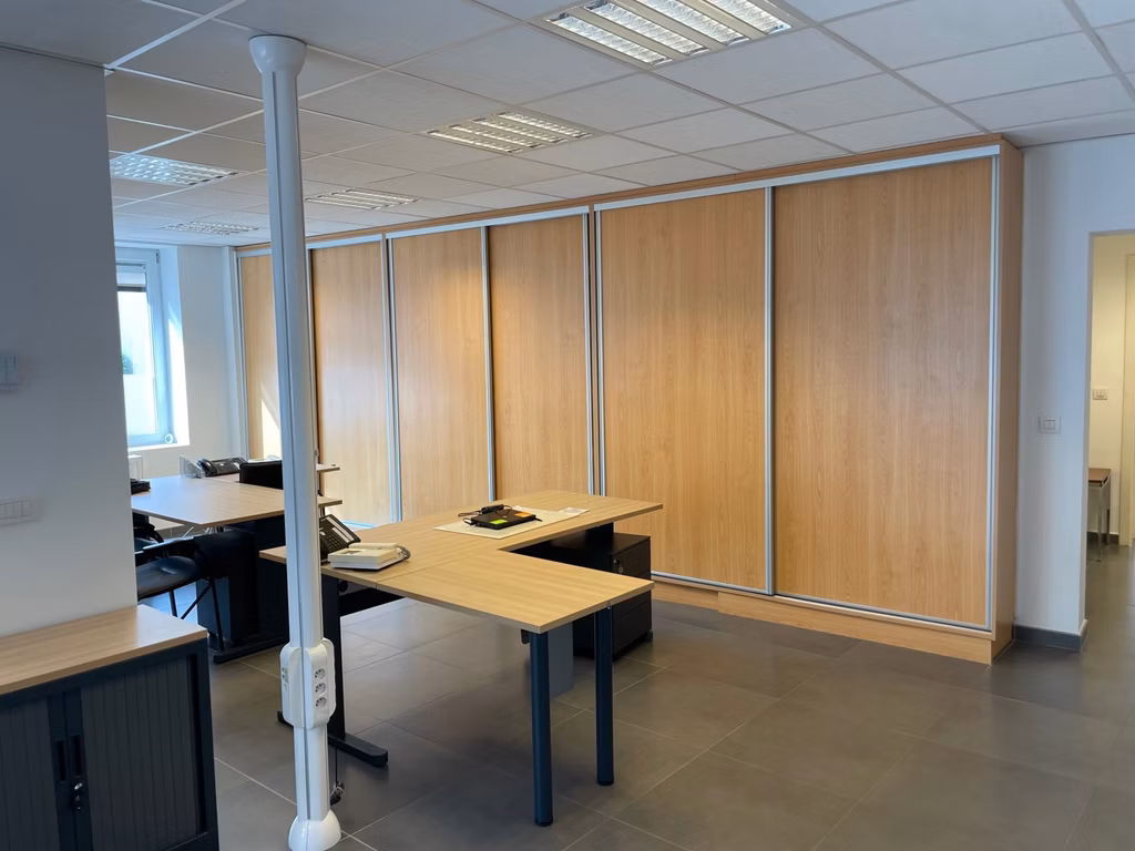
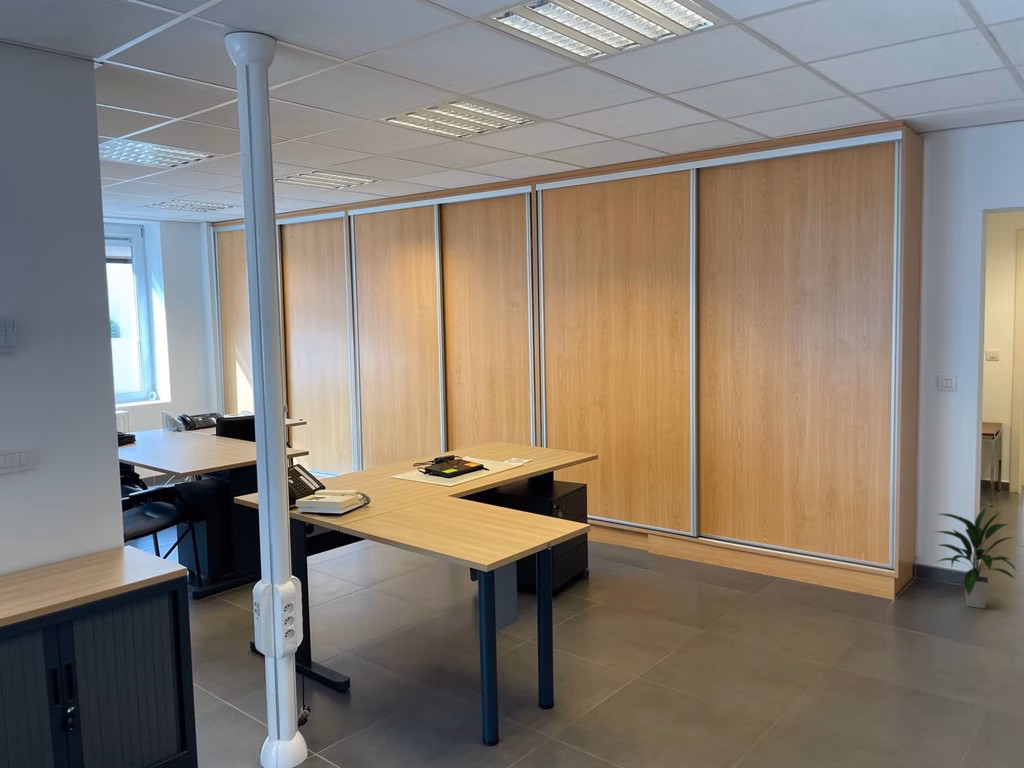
+ indoor plant (974, 556)
